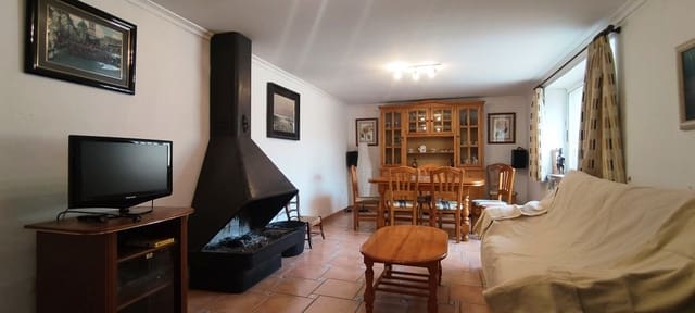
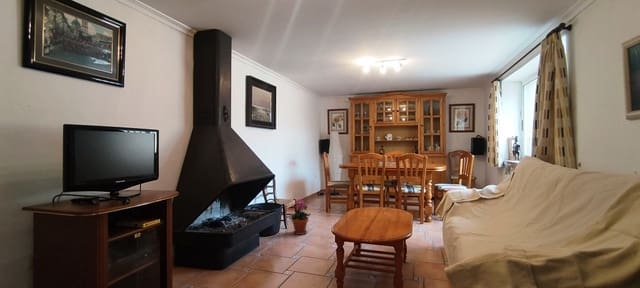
+ potted plant (300, 216)
